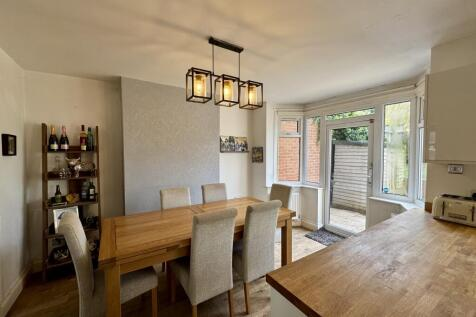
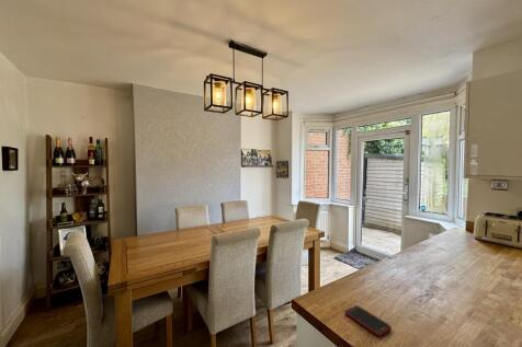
+ cell phone (366, 319)
